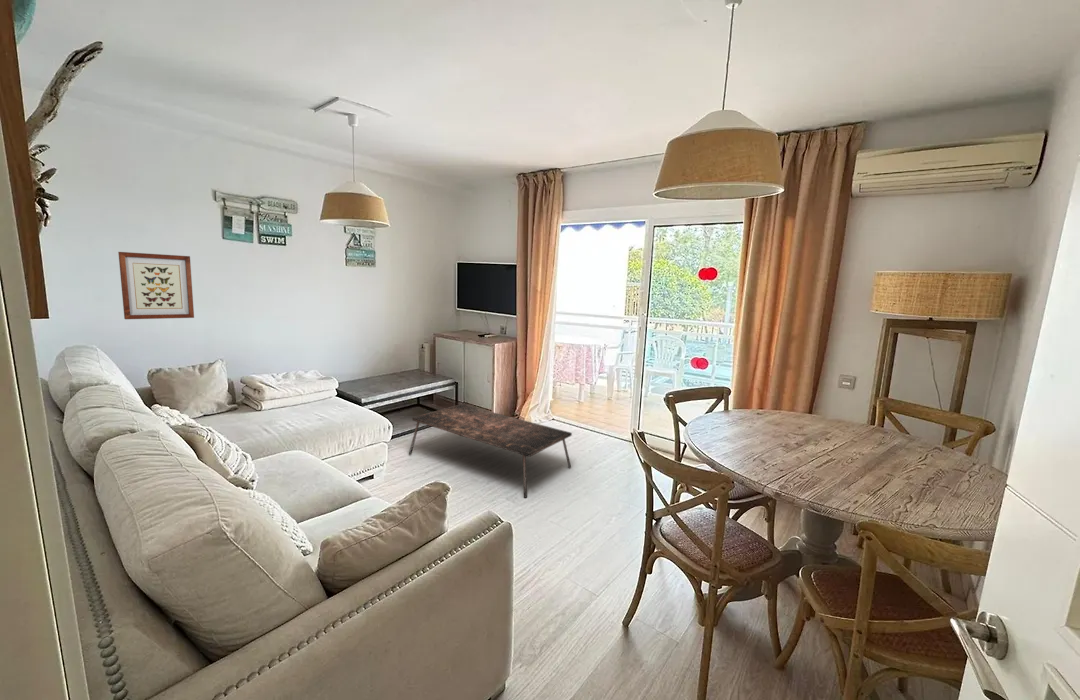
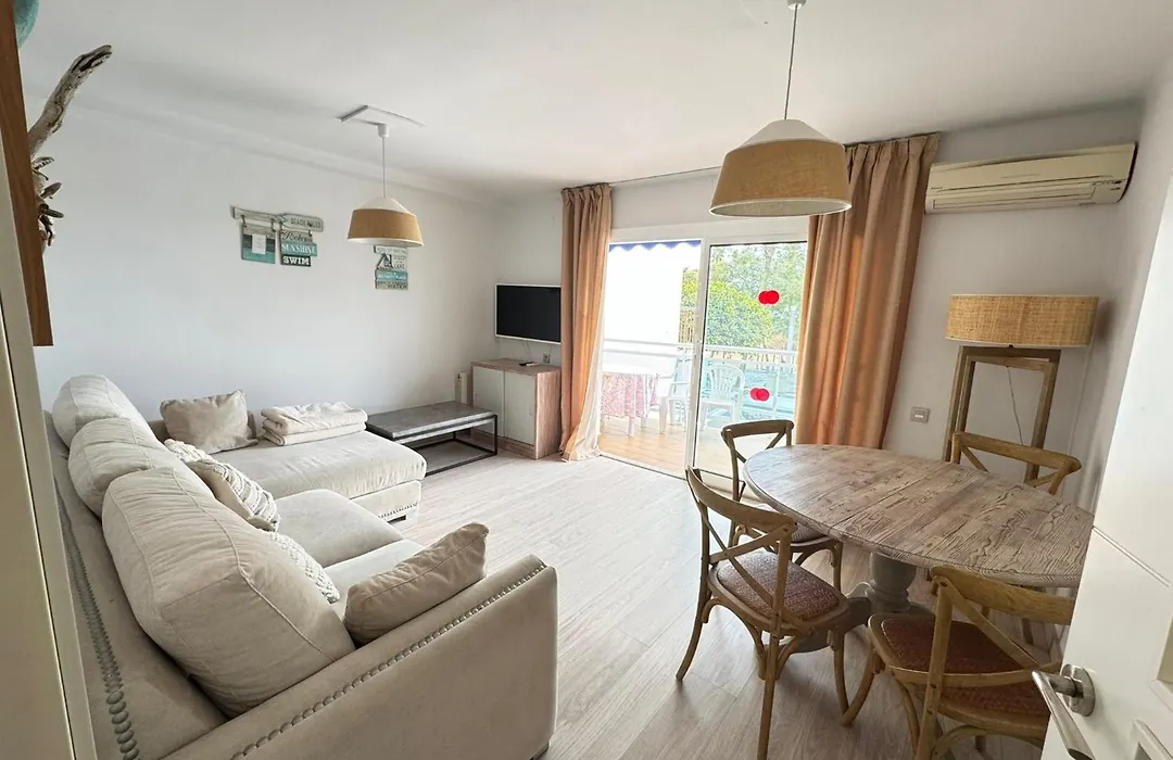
- coffee table (489, 443)
- wall art (158, 286)
